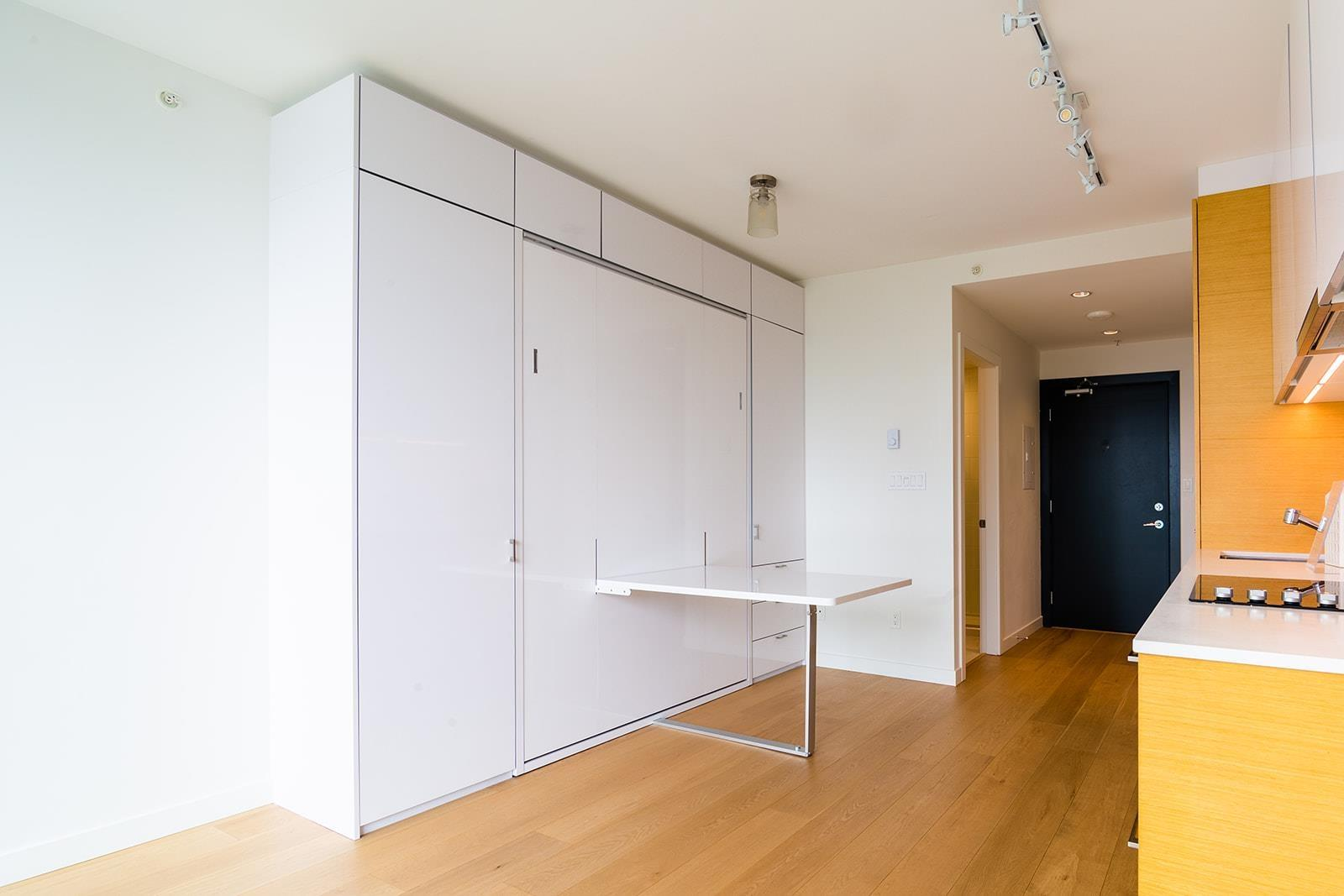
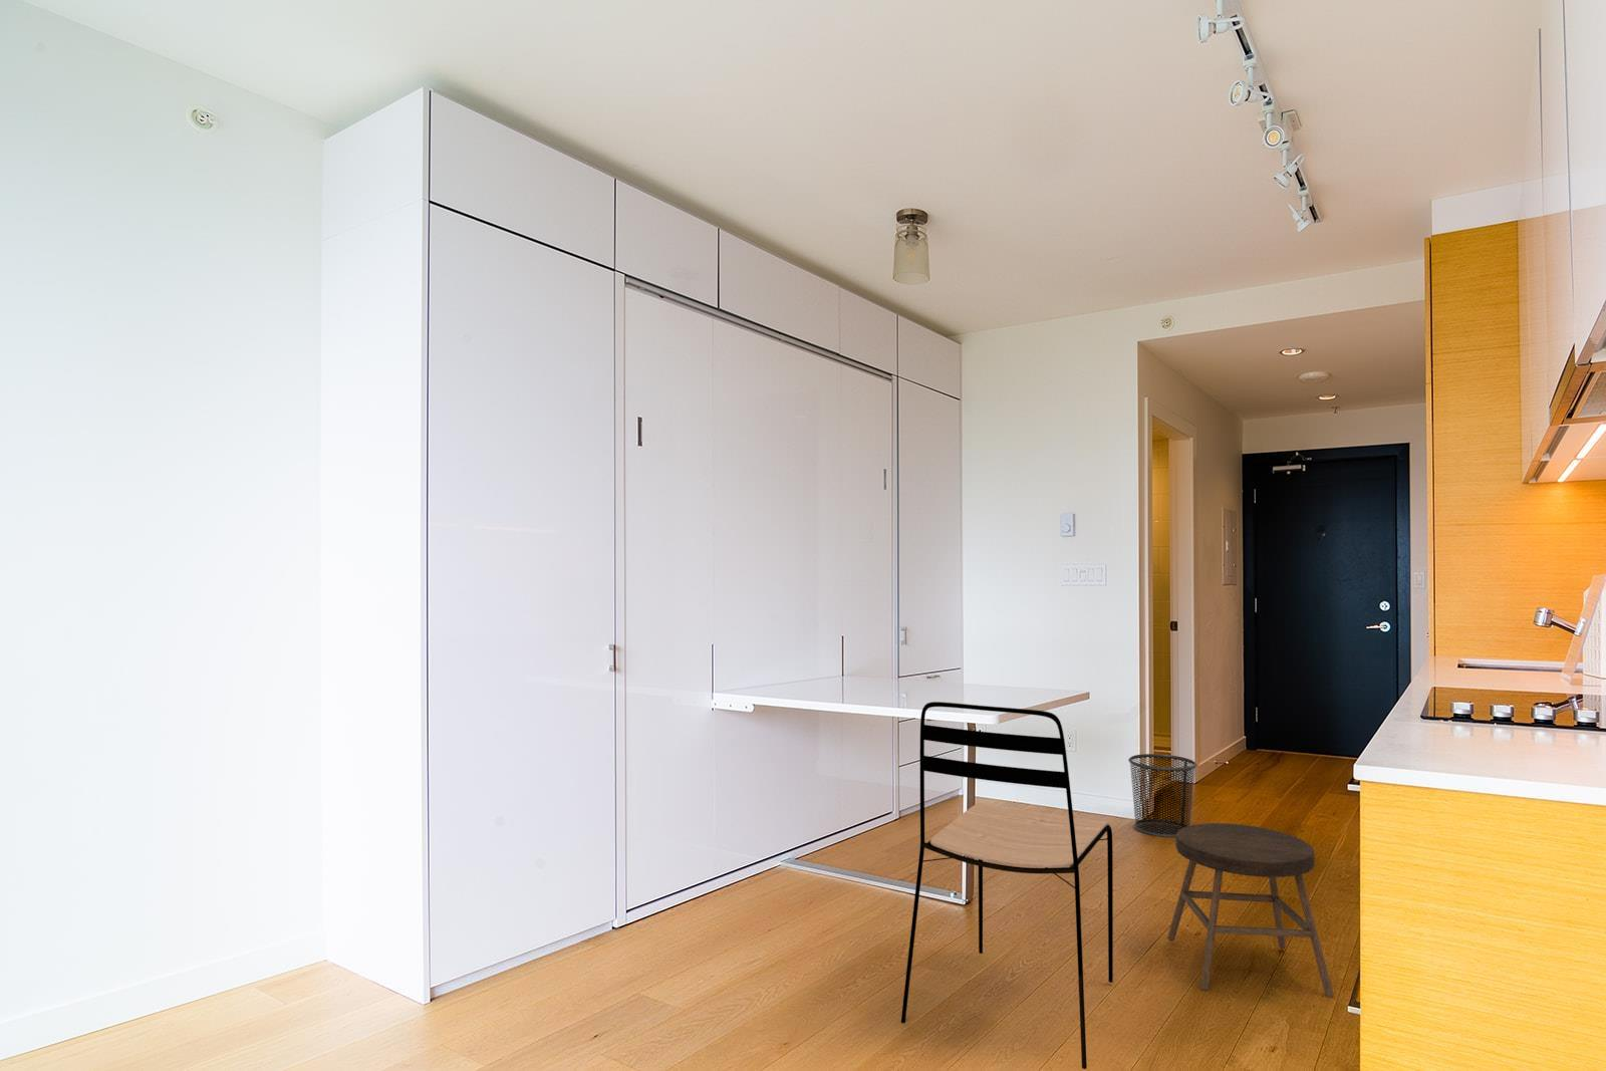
+ dining chair (1018, 847)
+ waste bin (1163, 795)
+ stool (1244, 900)
